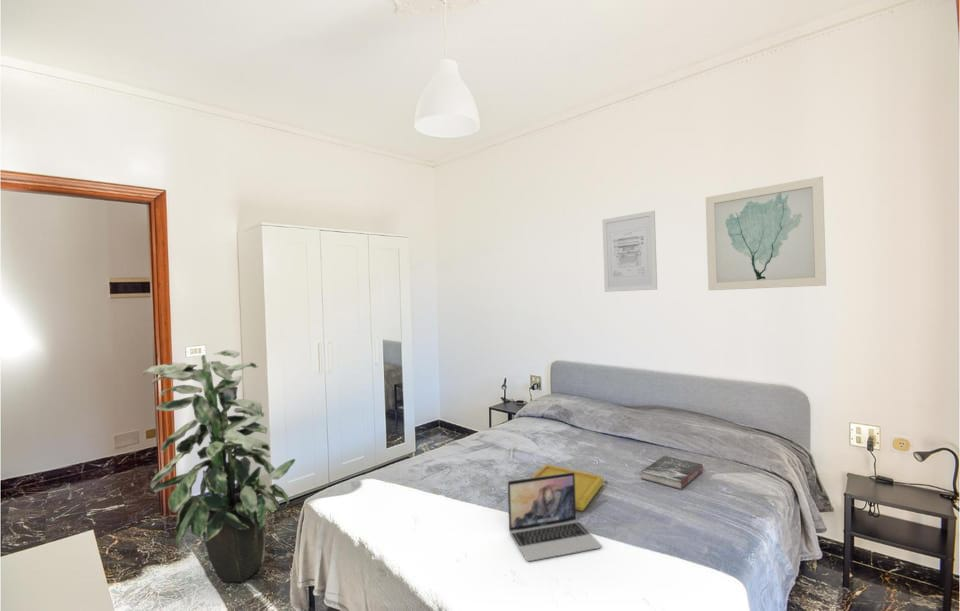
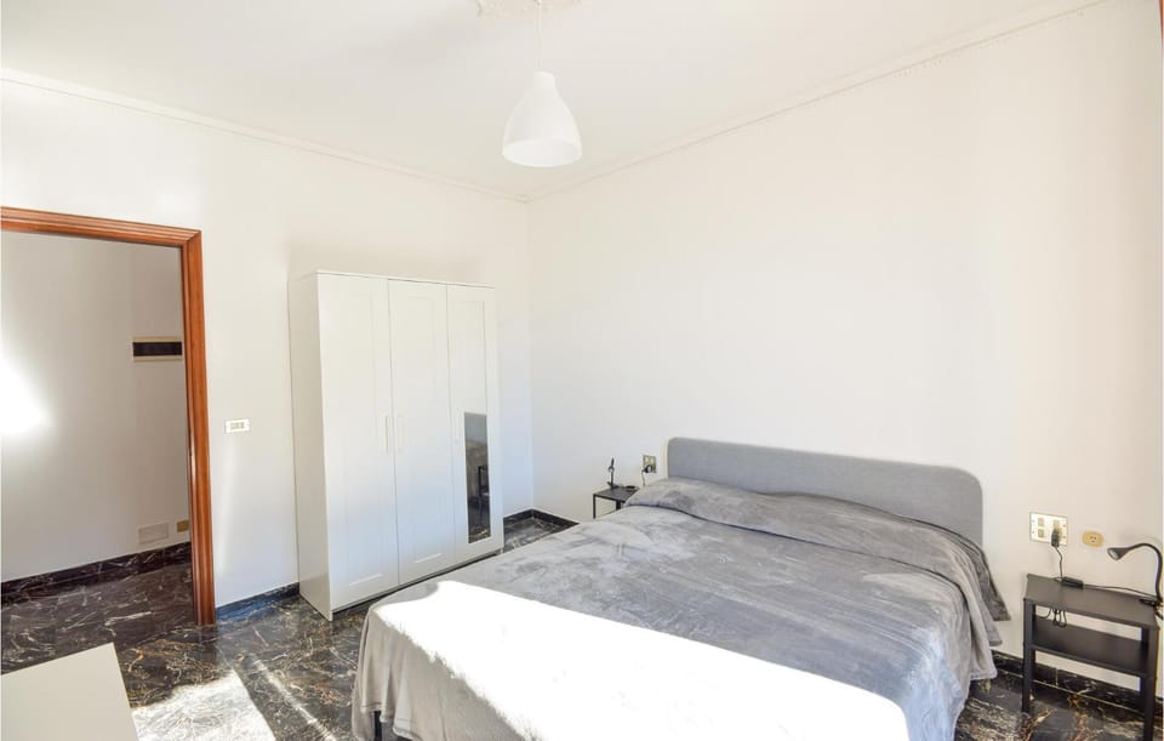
- serving tray (562, 473)
- laptop (552, 513)
- wall art (761, 238)
- indoor plant (222, 464)
- wall art (628, 253)
- book (672, 471)
